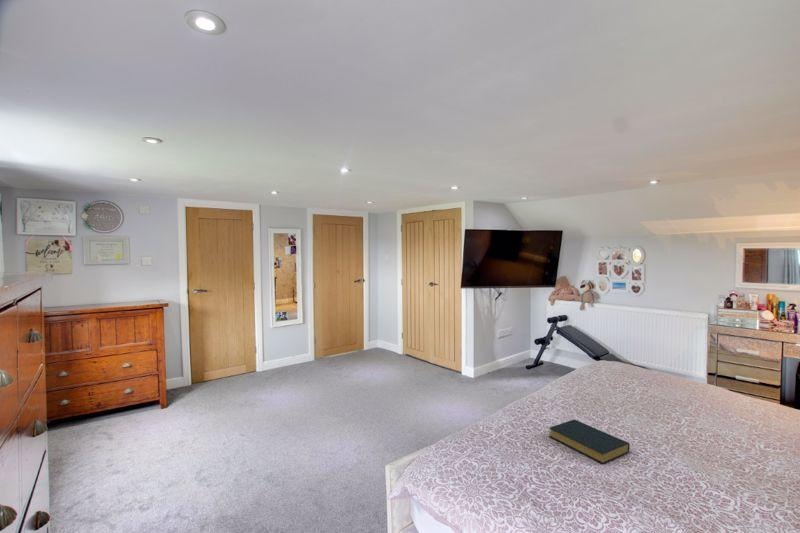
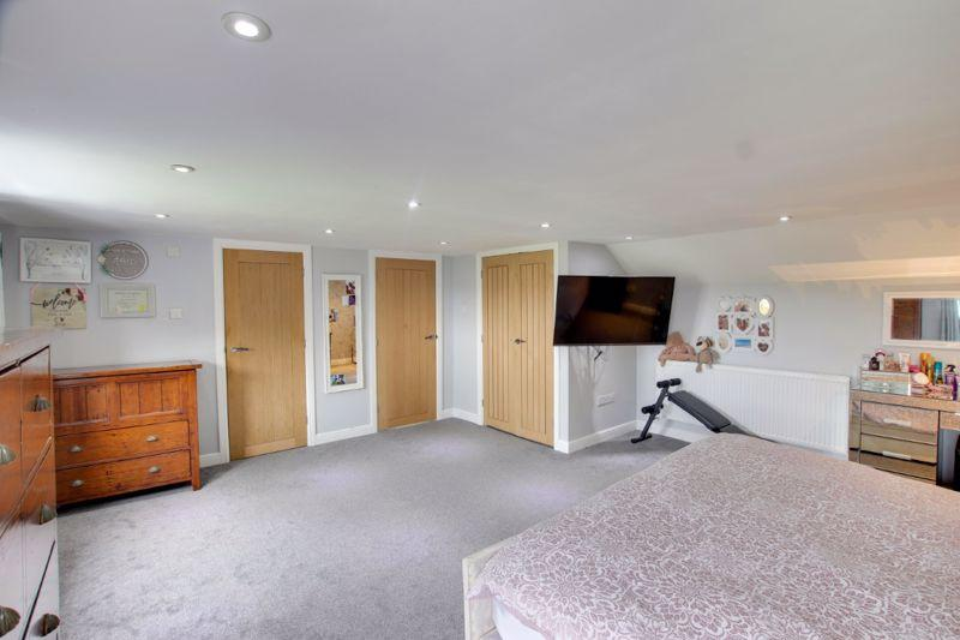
- hardback book (587, 439)
